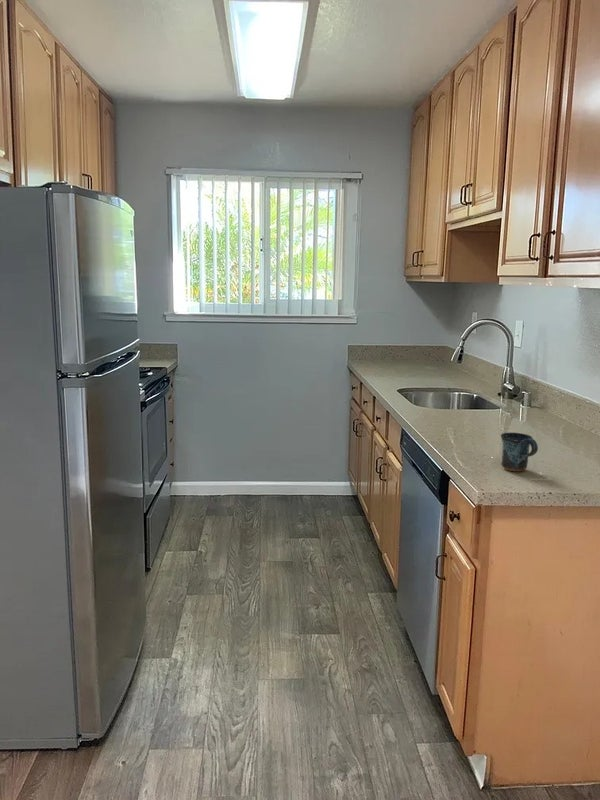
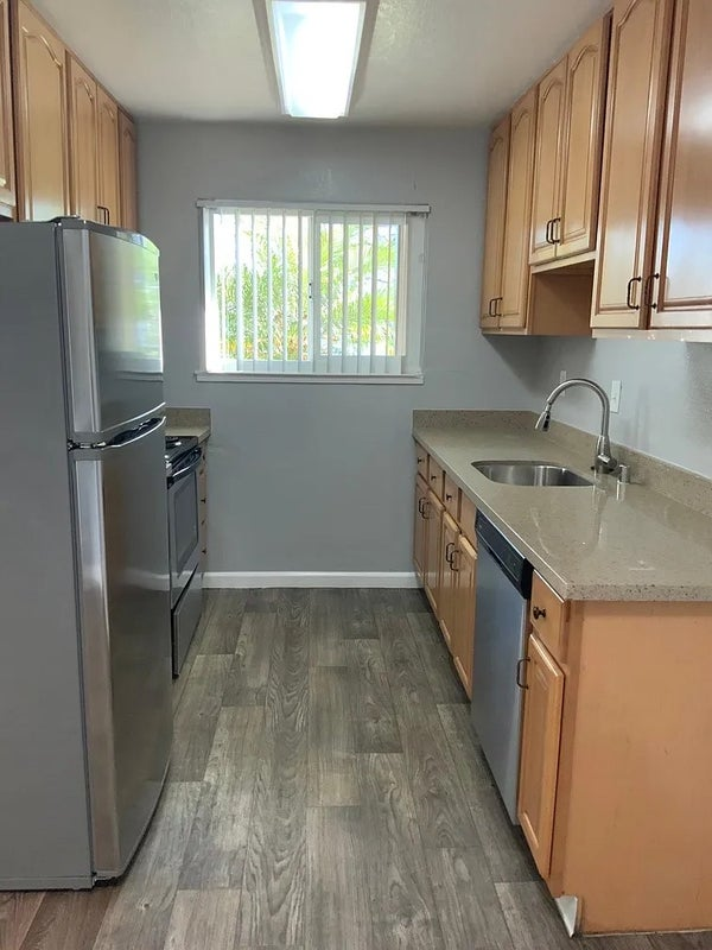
- mug (516, 453)
